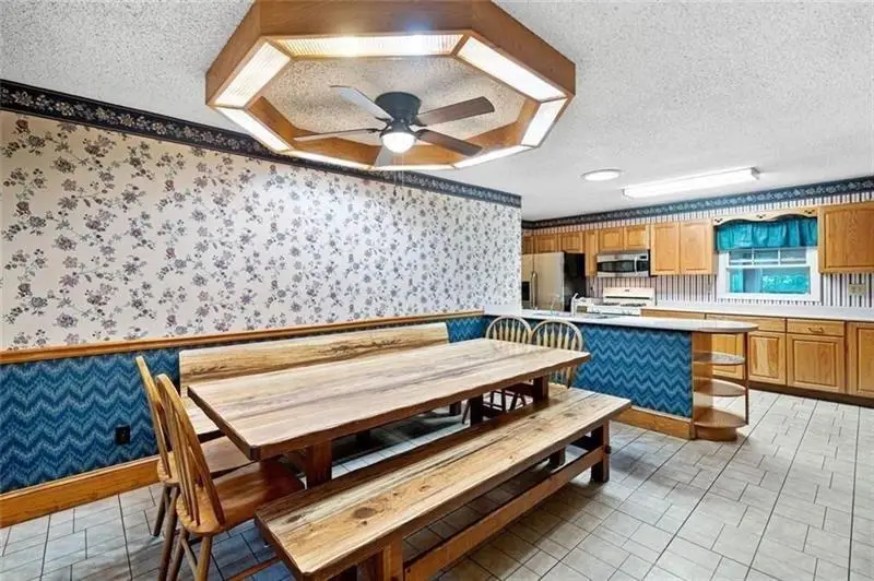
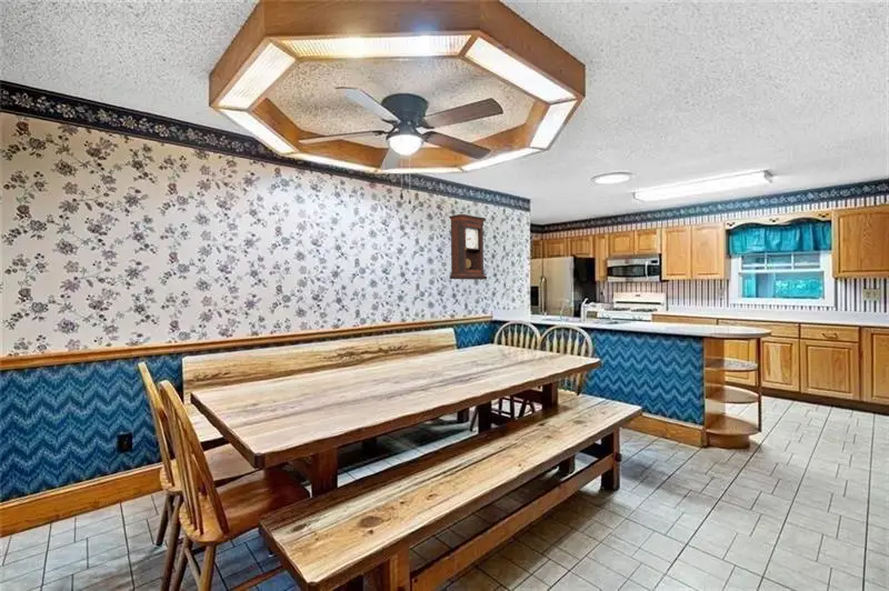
+ pendulum clock (469, 248)
